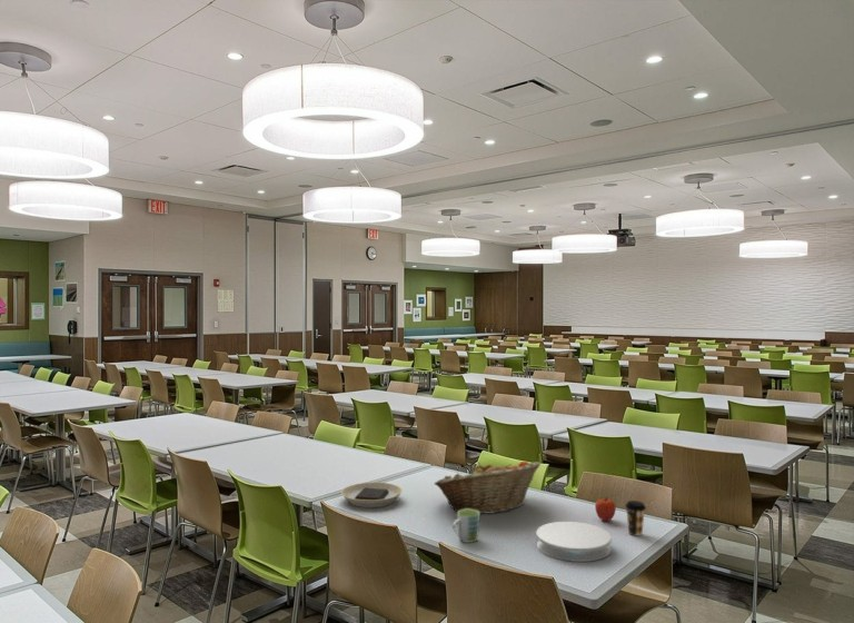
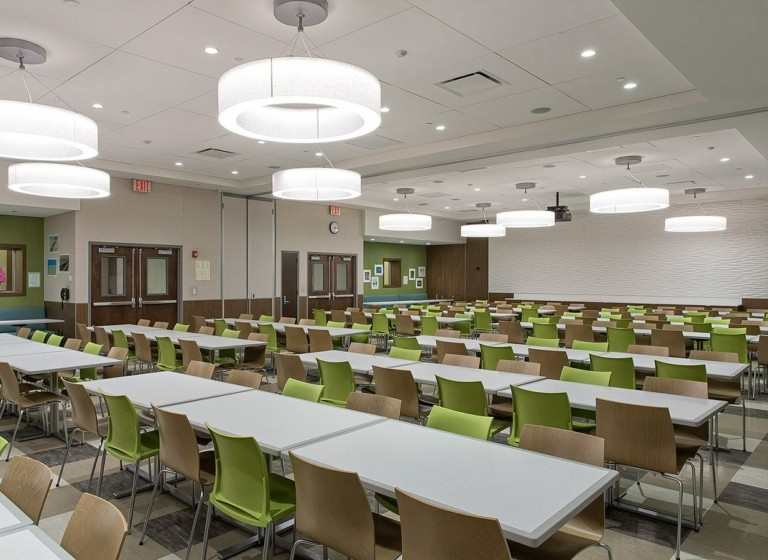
- fruit basket (488, 482)
- plate (573, 540)
- coffee cup (635, 517)
- apple (605, 507)
- plate (371, 495)
- mug (465, 526)
